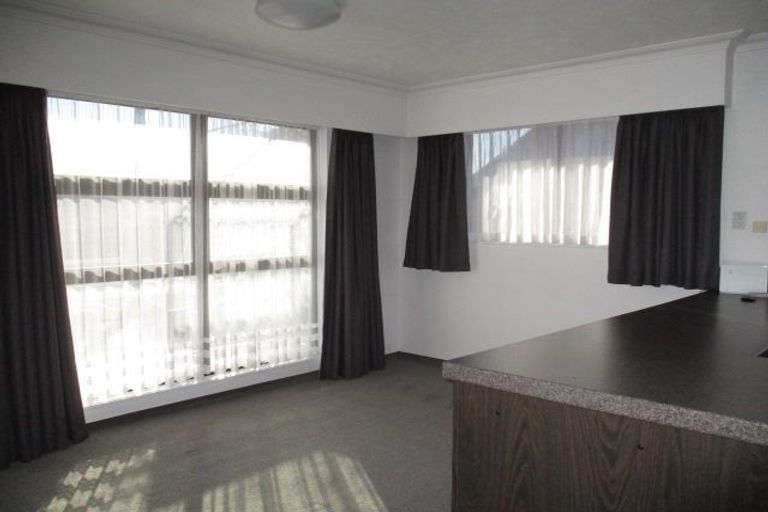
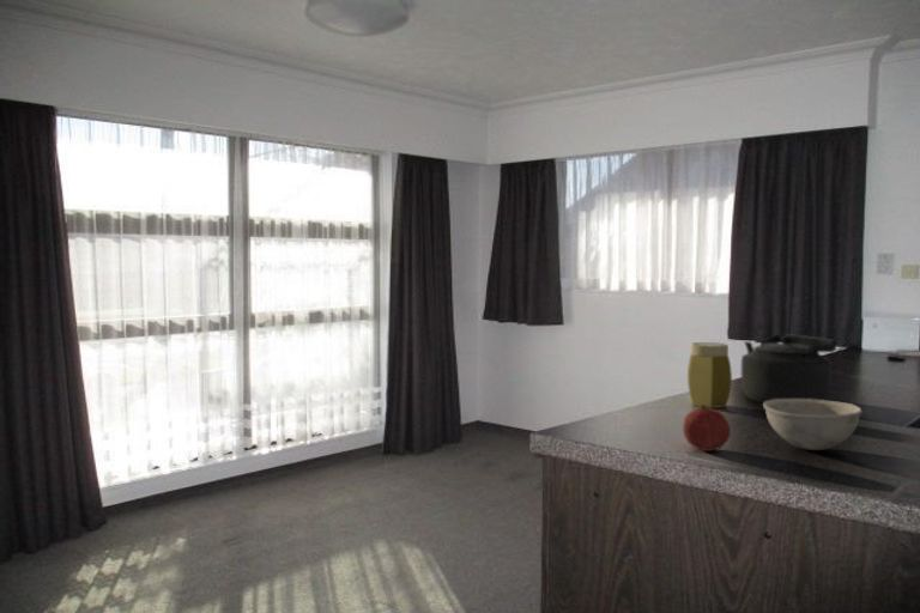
+ jar (709, 374)
+ kettle (785, 366)
+ fruit (704, 427)
+ bowl (811, 426)
